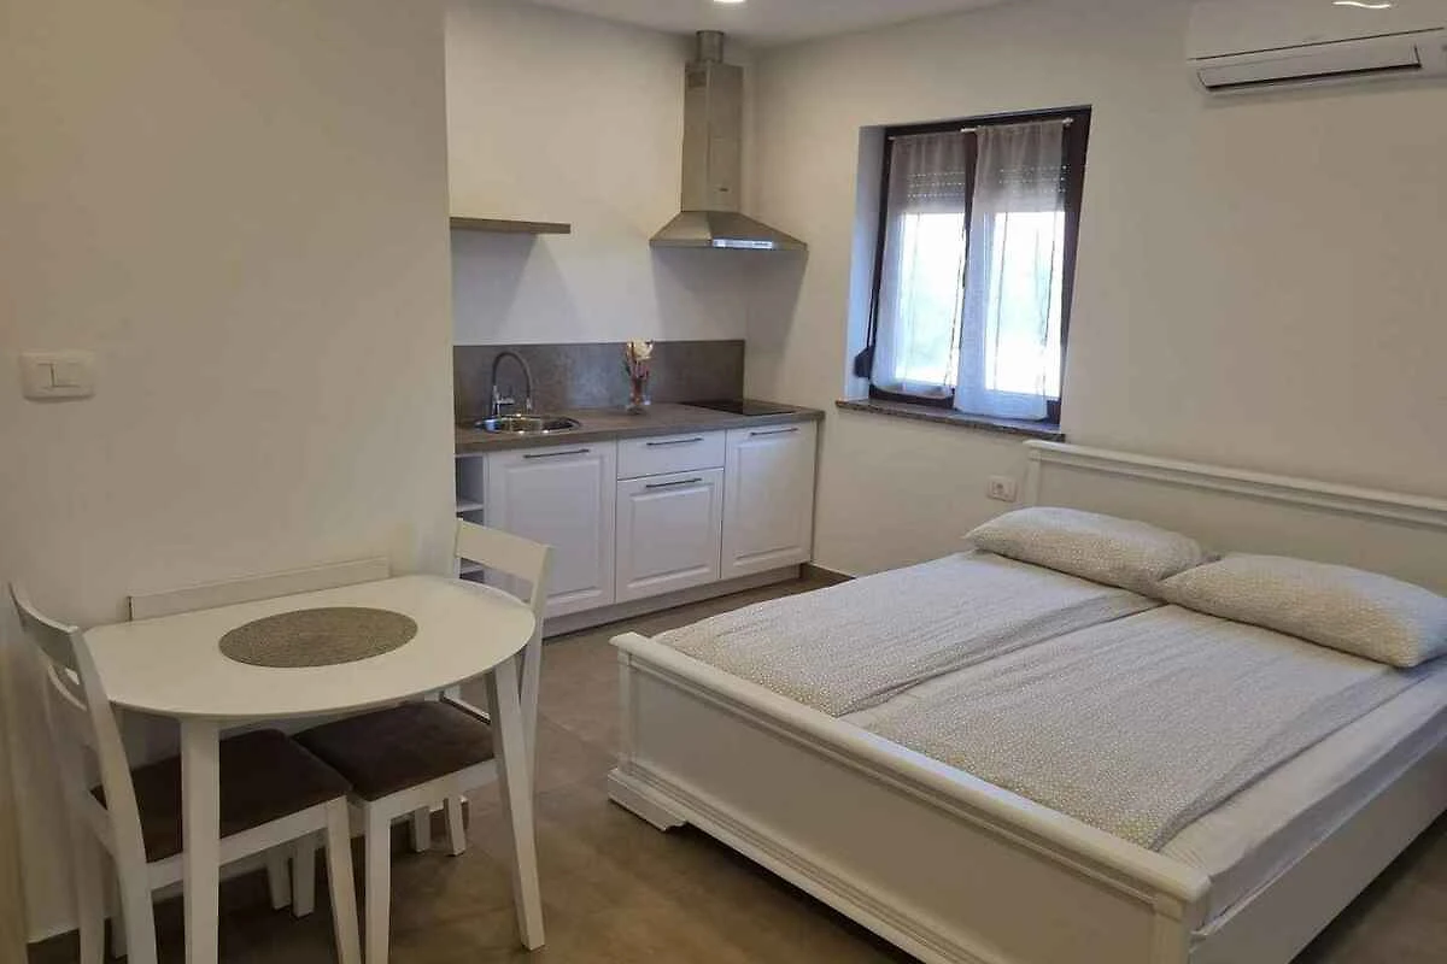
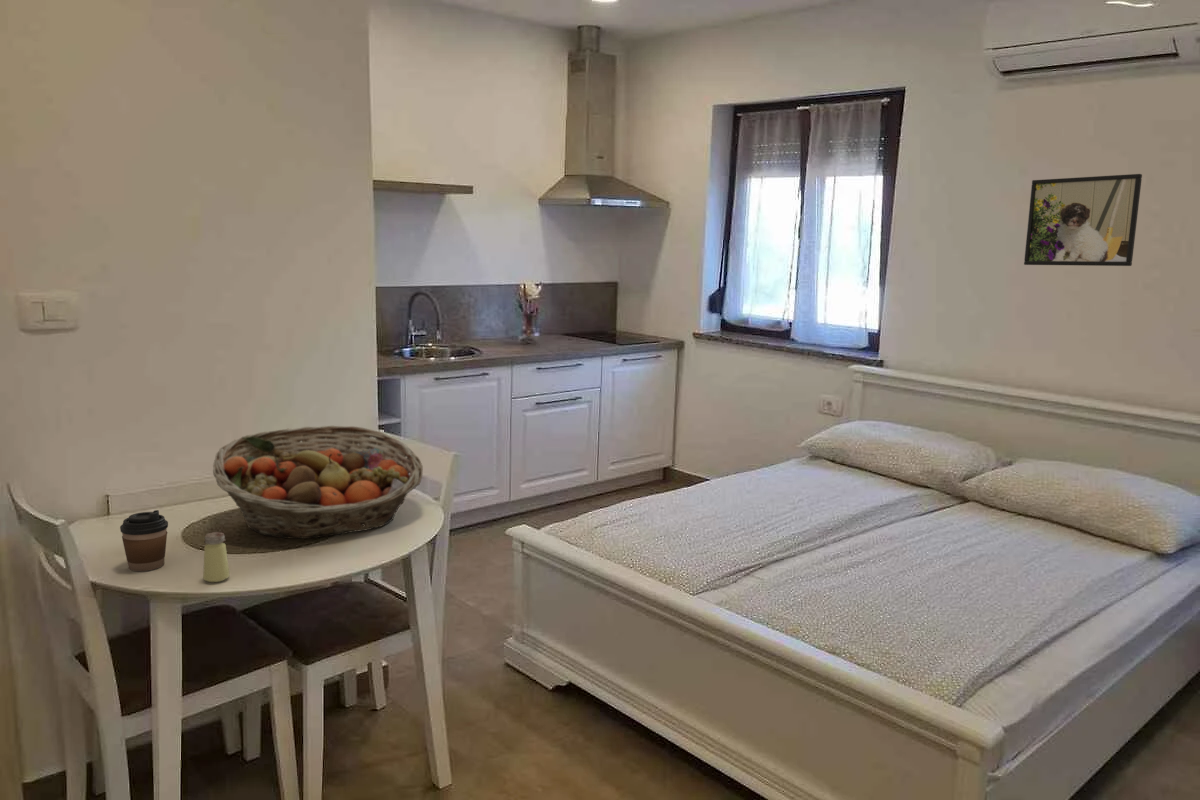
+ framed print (1080, 221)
+ fruit basket (321, 479)
+ coffee cup (145, 538)
+ saltshaker (215, 556)
